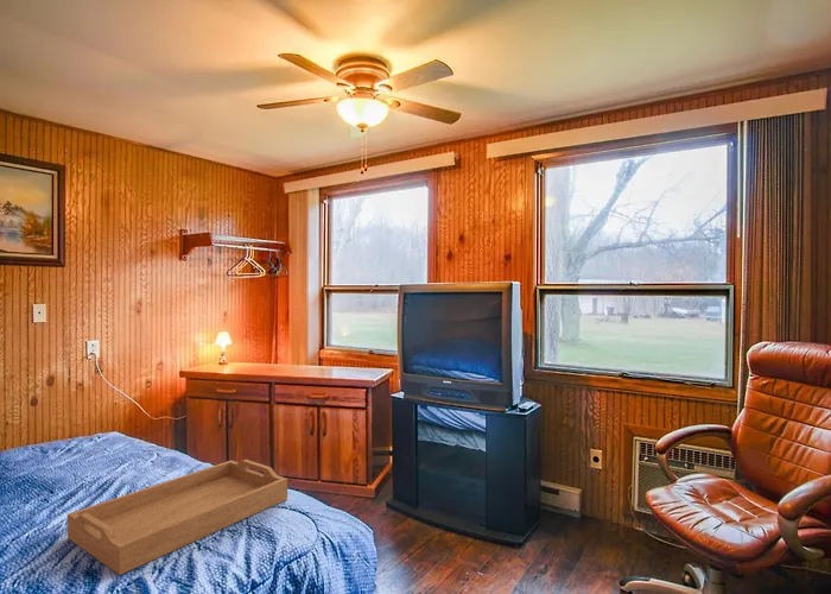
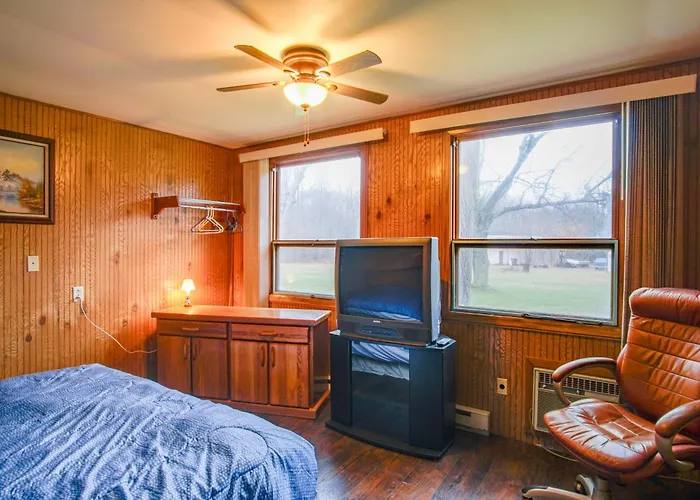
- serving tray (186, 501)
